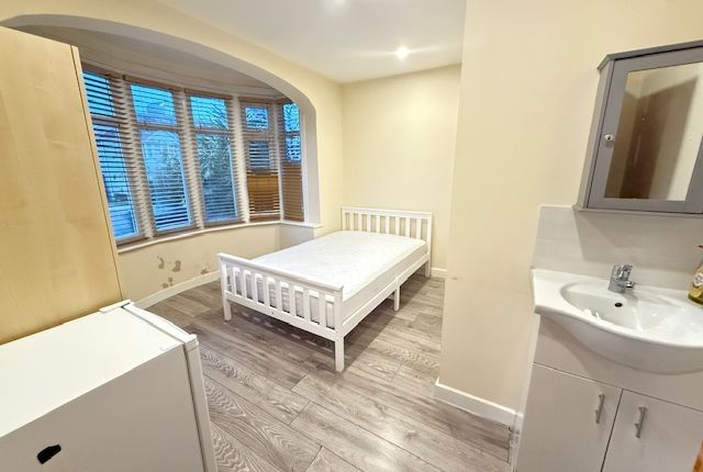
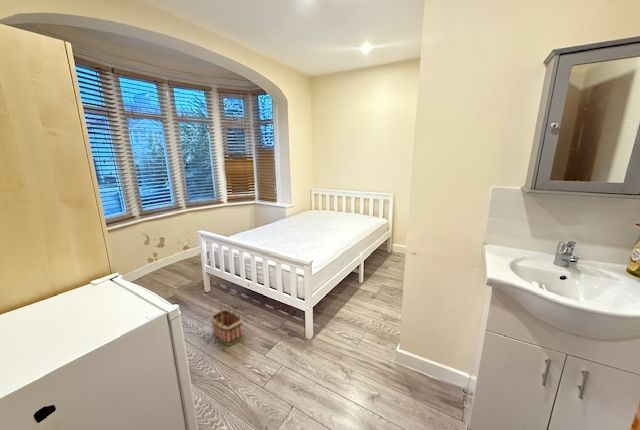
+ basket (225, 316)
